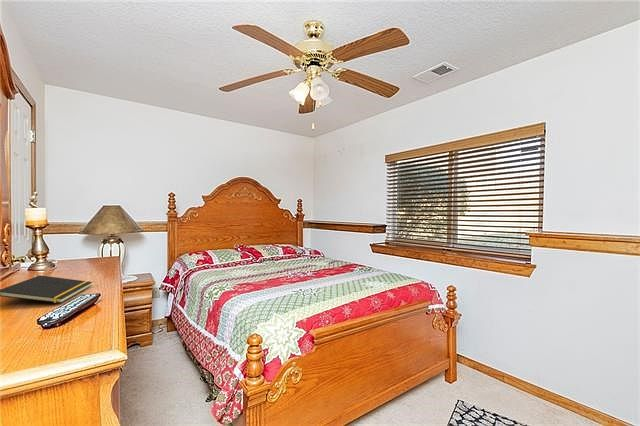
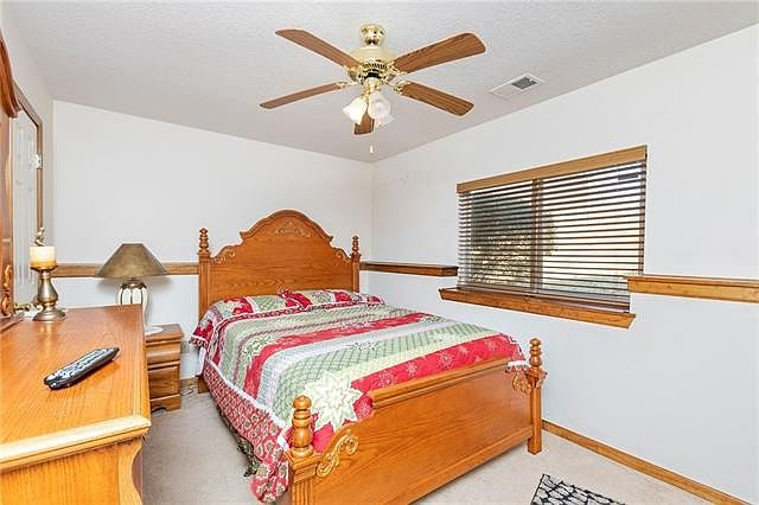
- notepad (49, 288)
